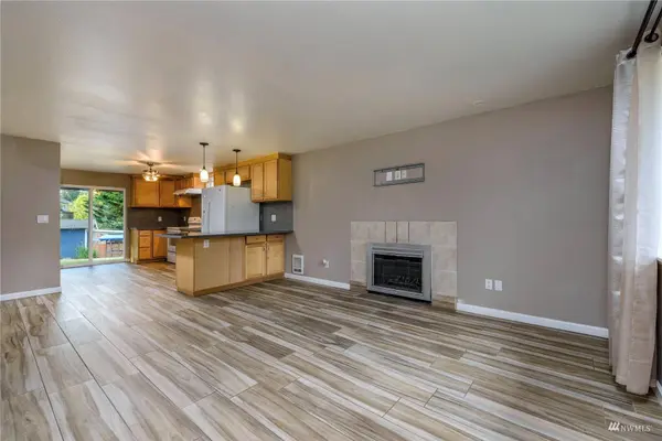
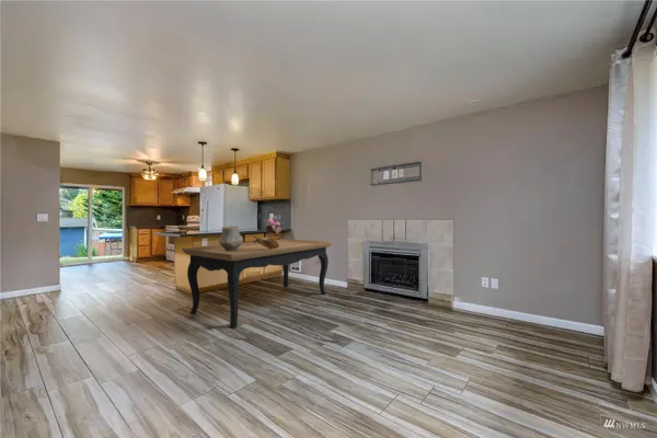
+ dining table (265, 266)
+ ceramic pot (230, 238)
+ bouquet (269, 231)
